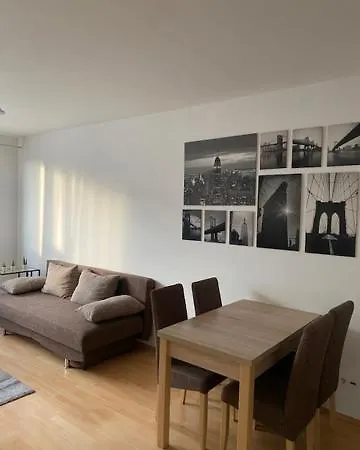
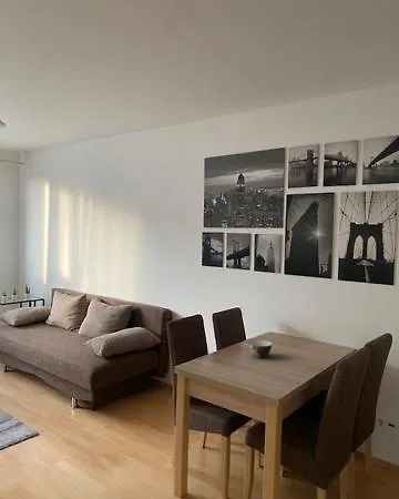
+ soup bowl (259, 349)
